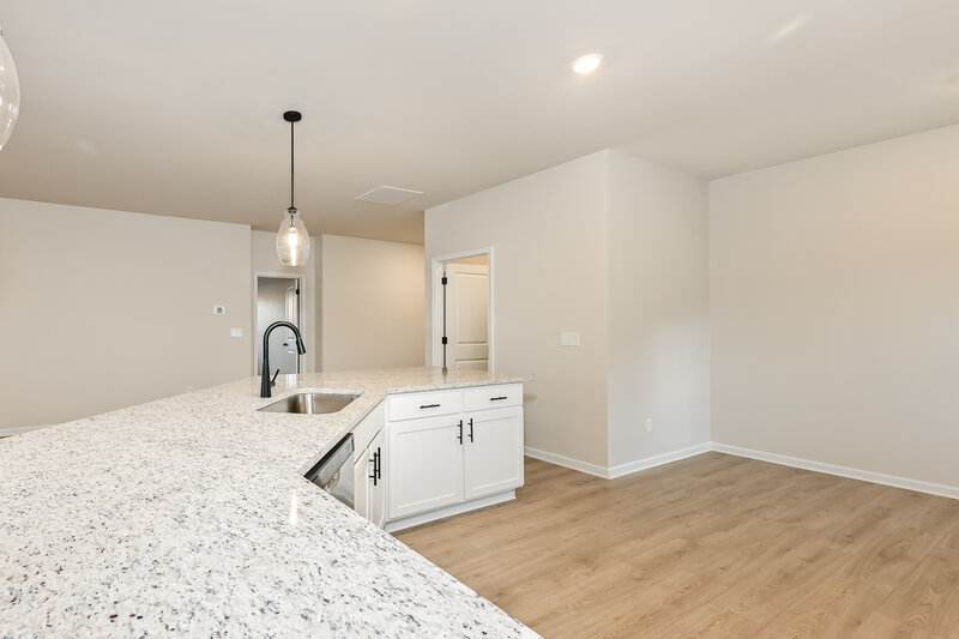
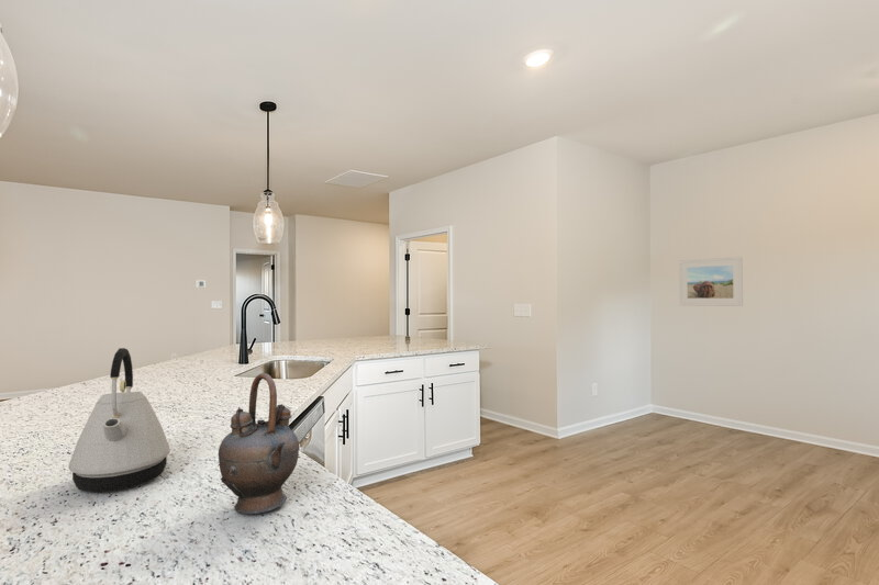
+ teapot (263, 441)
+ kettle (121, 414)
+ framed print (709, 282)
